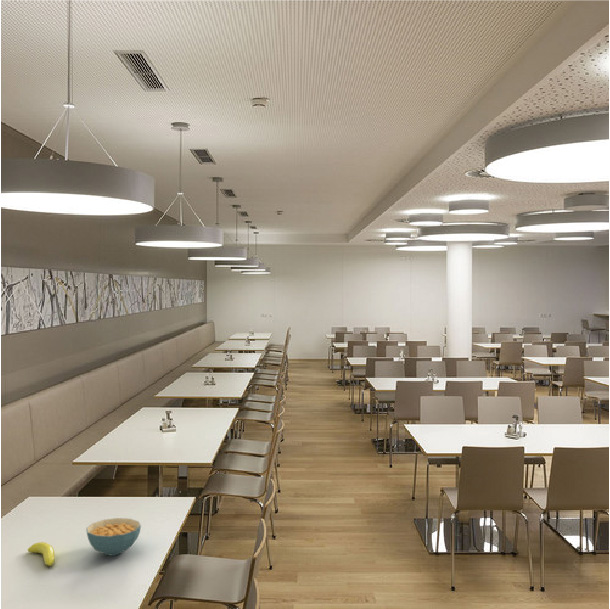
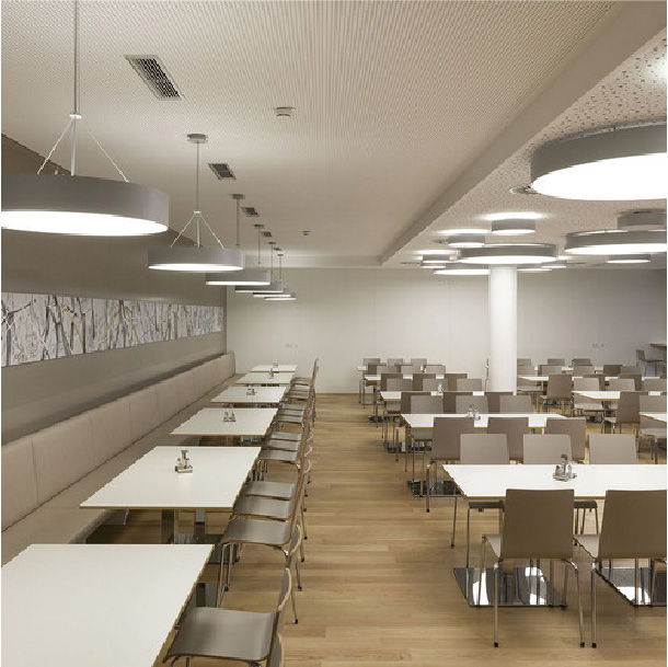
- banana (41, 553)
- cereal bowl (113, 539)
